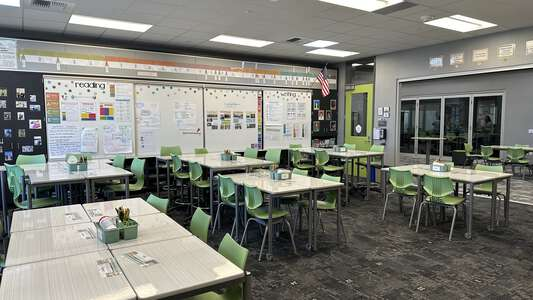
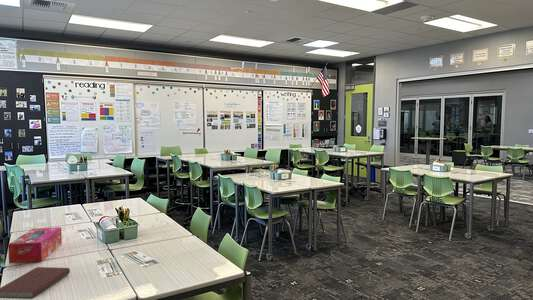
+ book (35, 281)
+ tissue box (37, 243)
